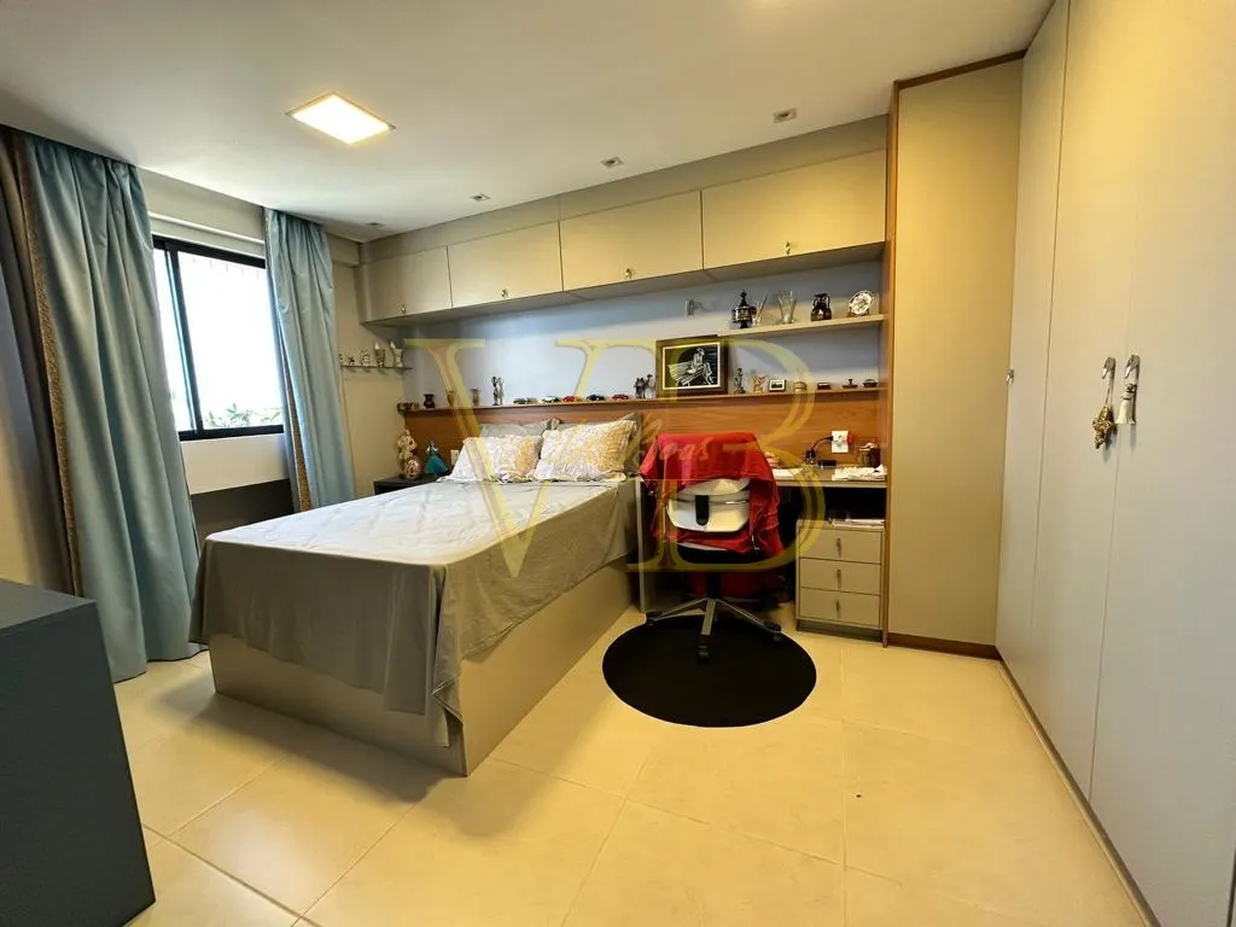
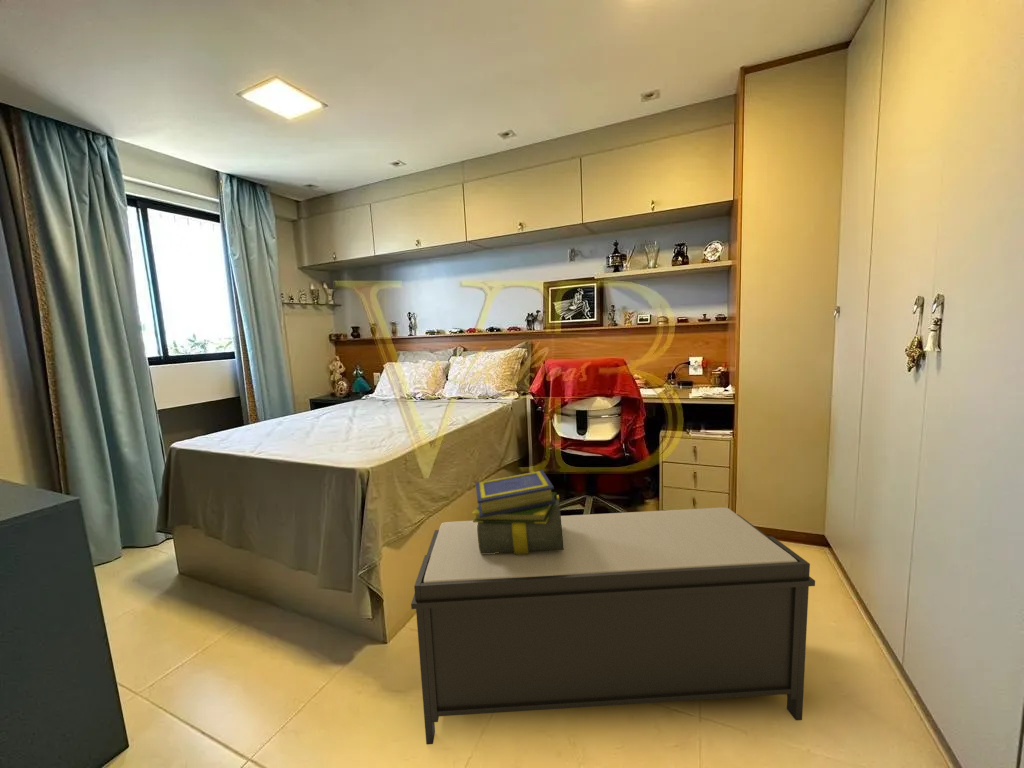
+ bench (599, 610)
+ stack of books (517, 510)
